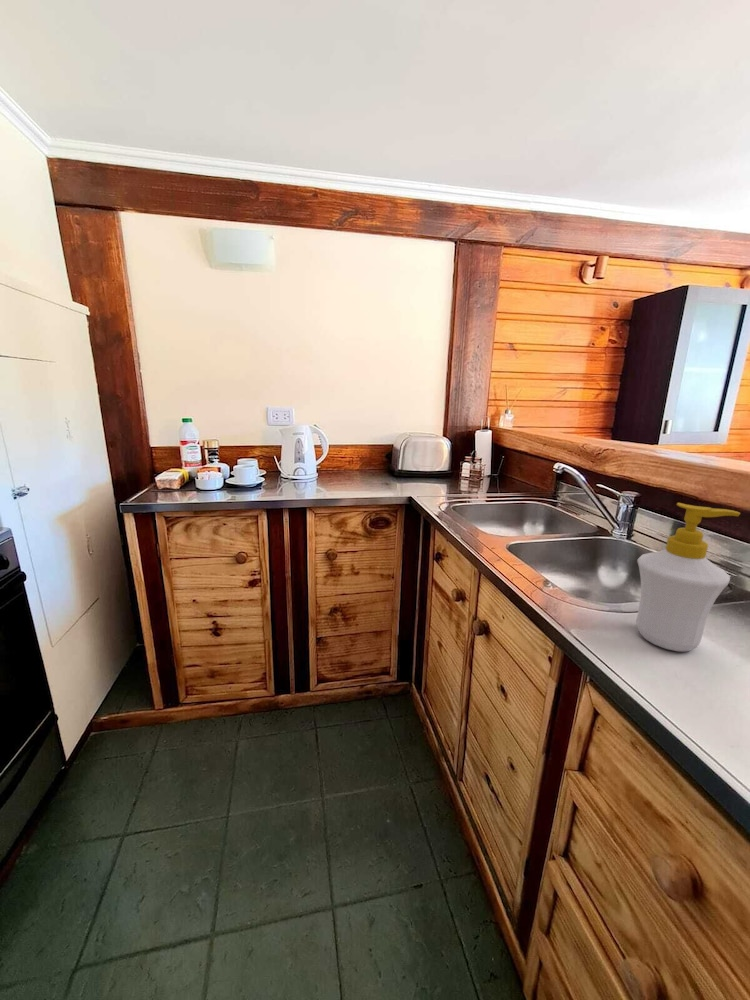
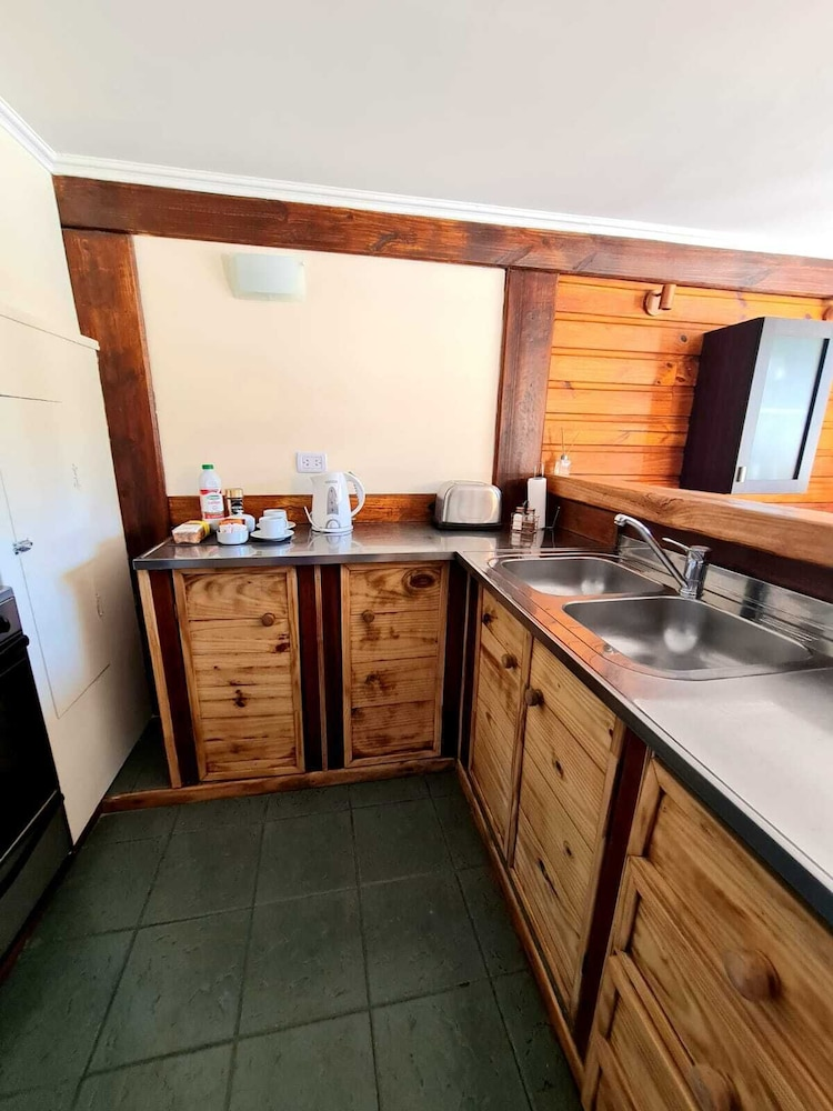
- soap bottle (680, 575)
